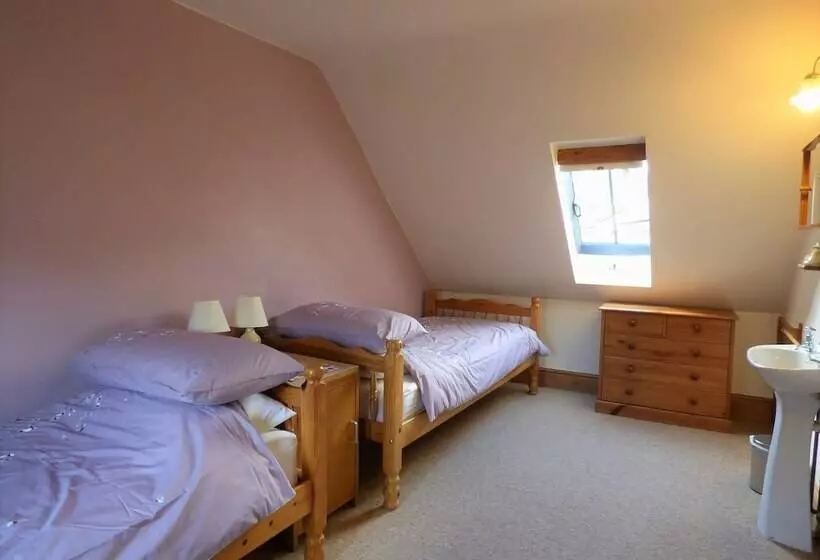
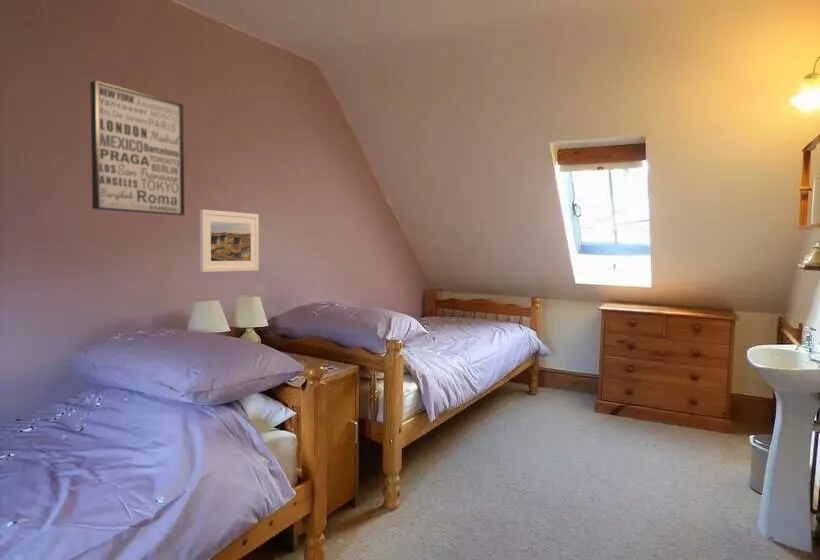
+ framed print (230, 241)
+ wall art (140, 153)
